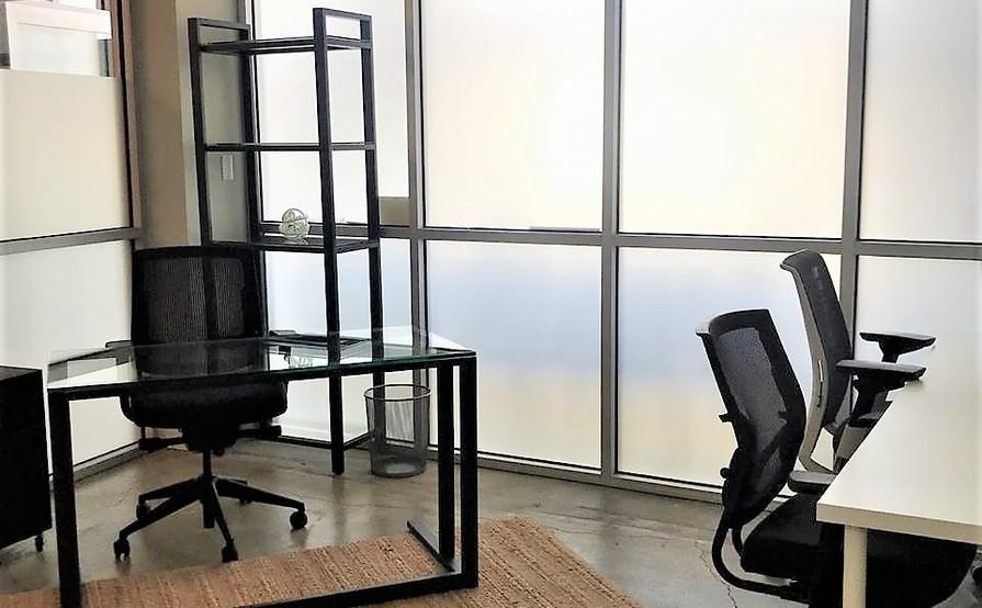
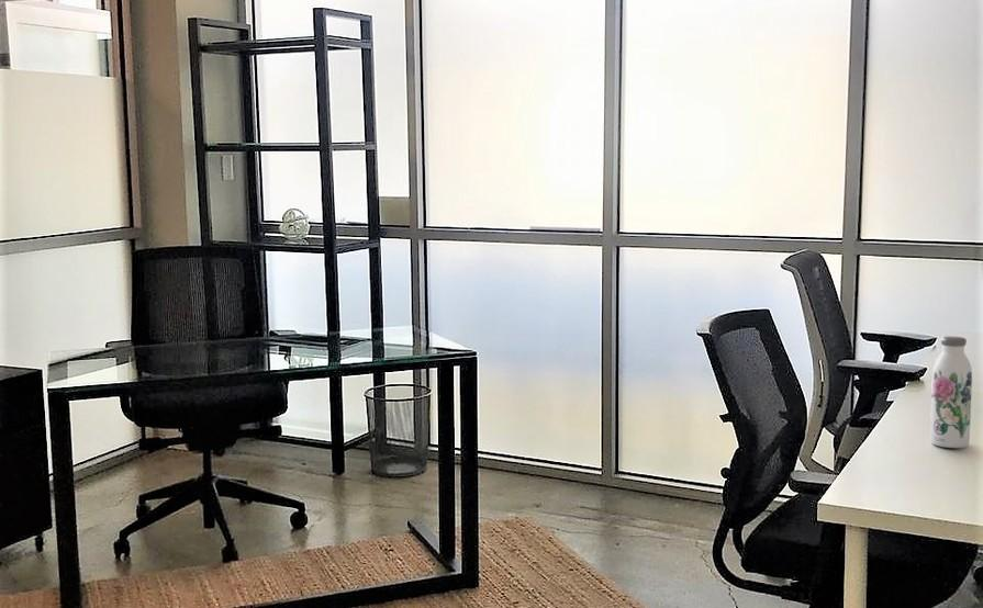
+ water bottle (951, 391)
